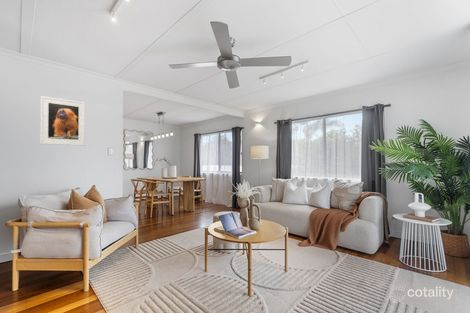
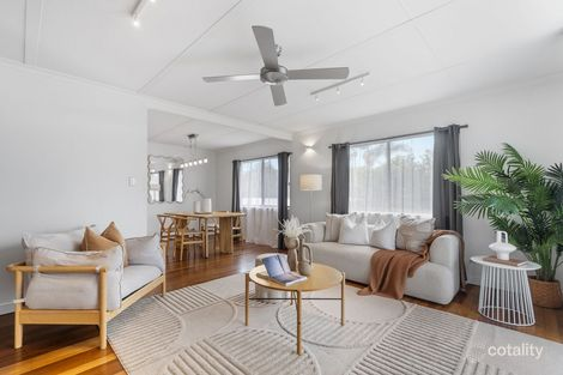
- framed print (63, 122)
